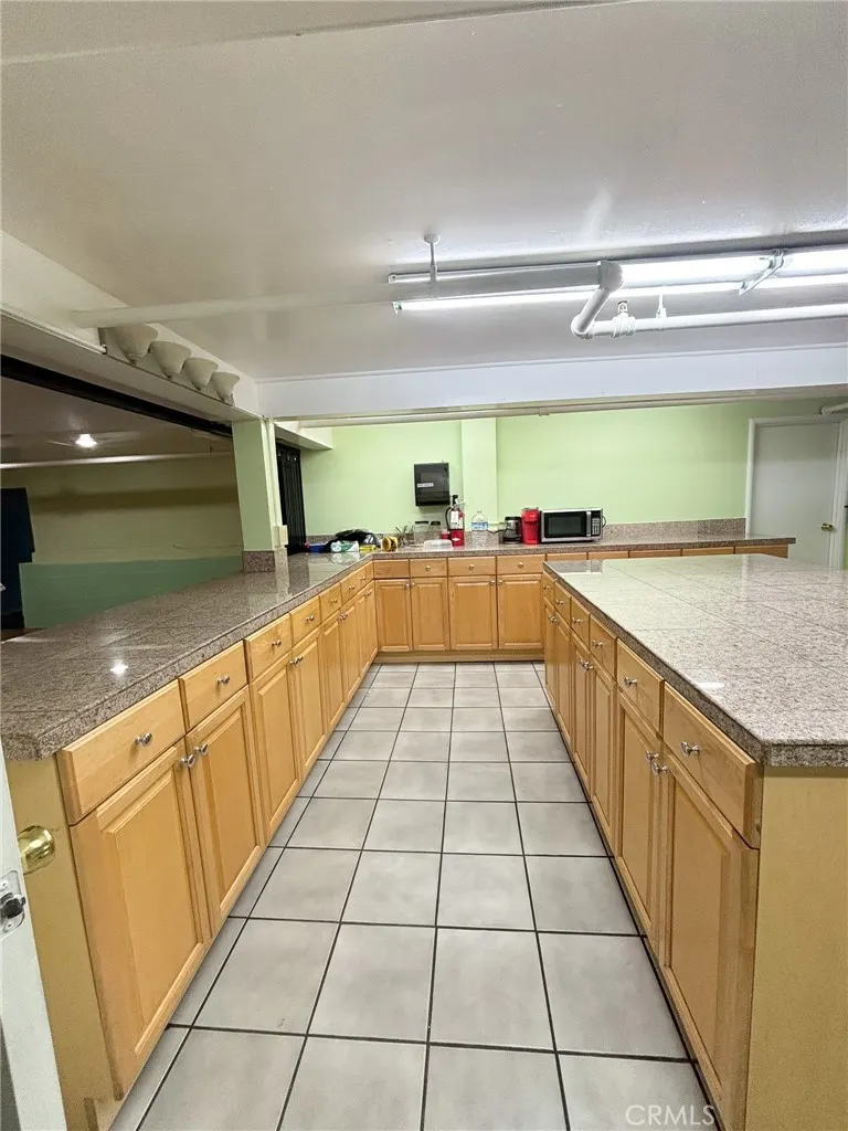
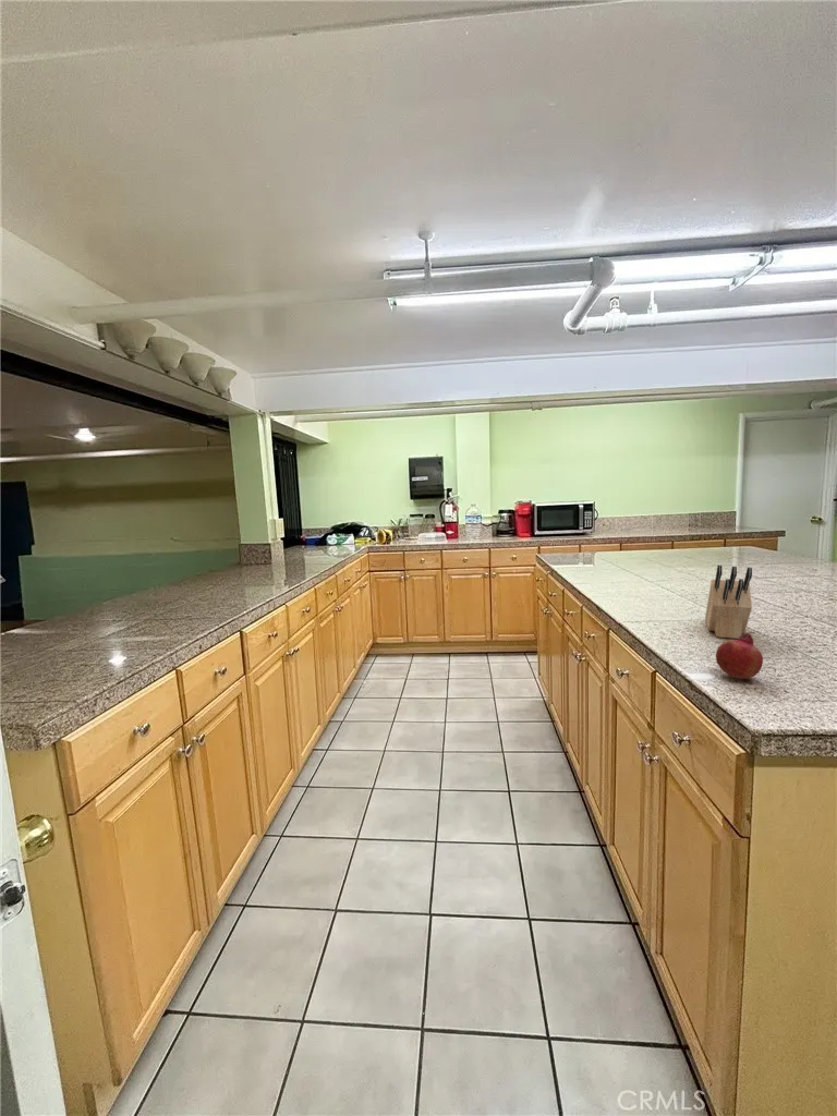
+ knife block (727, 596)
+ fruit (739, 655)
